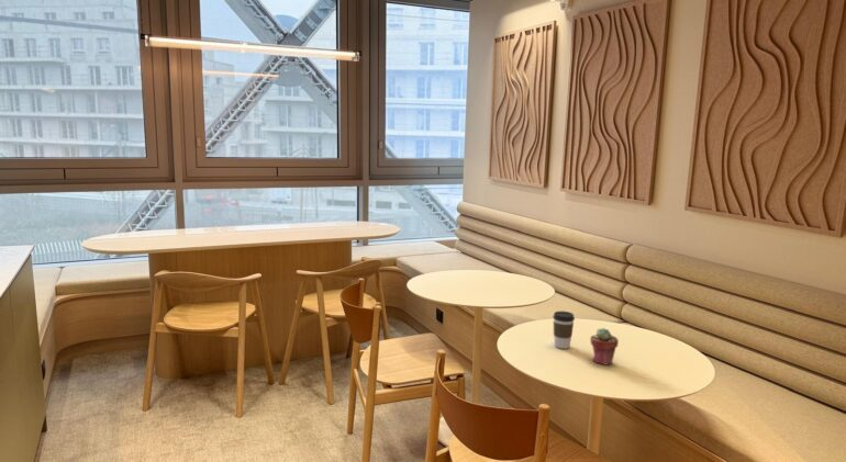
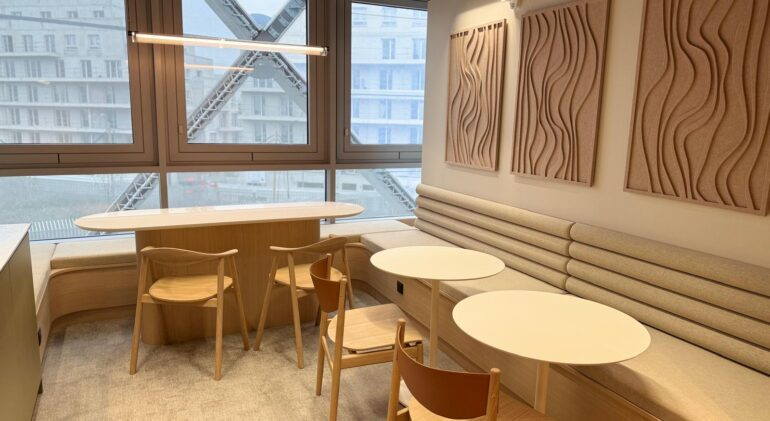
- potted succulent (603, 345)
- coffee cup (563, 329)
